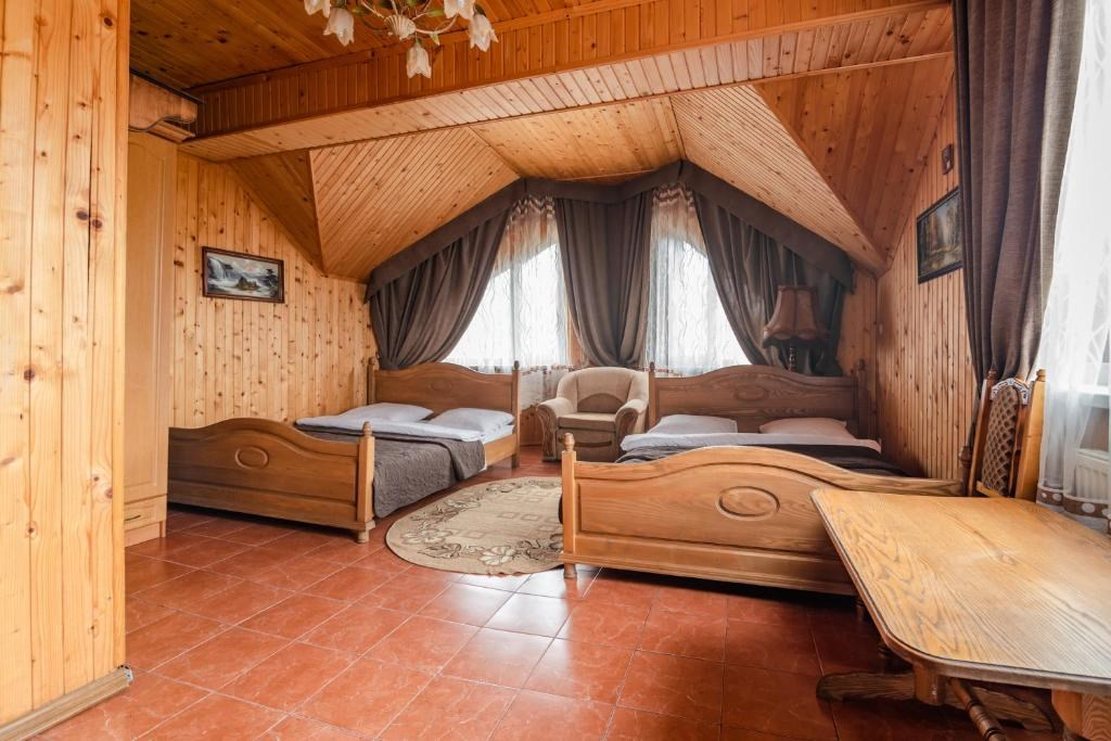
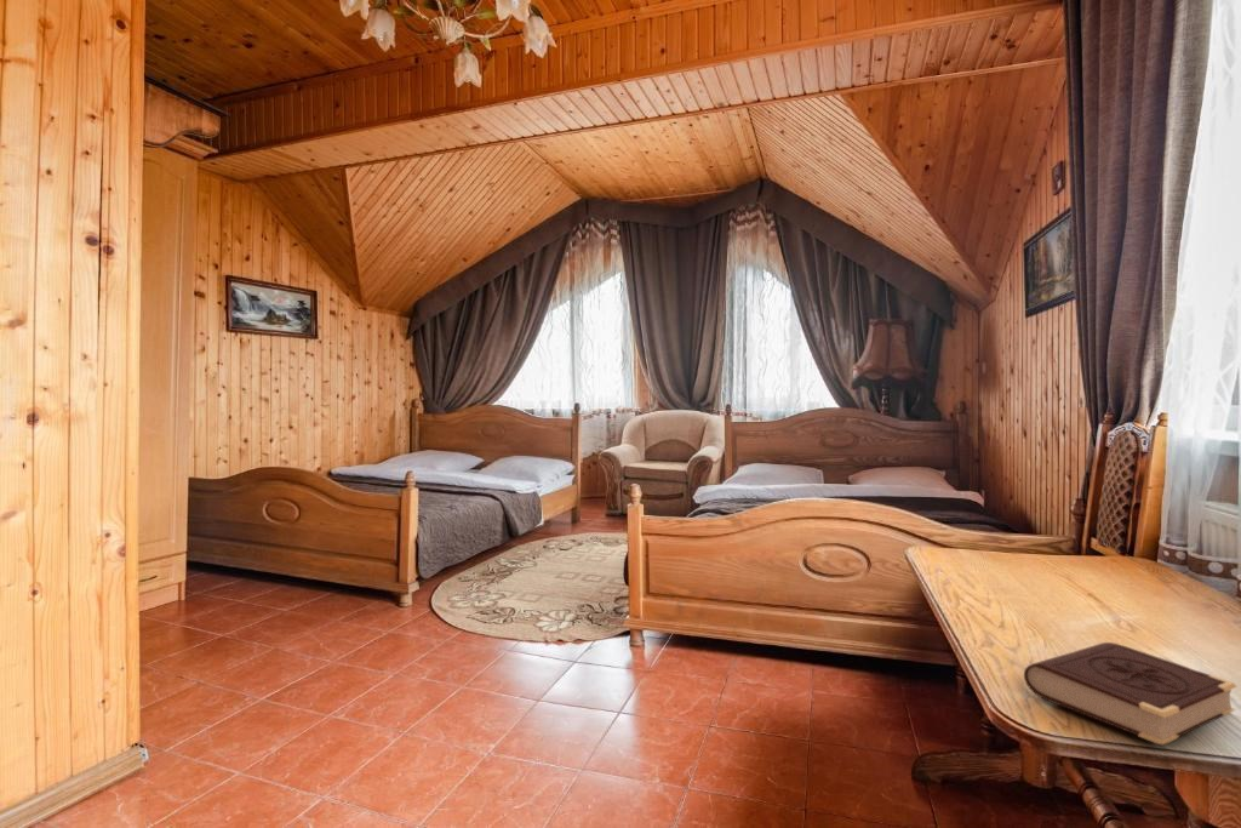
+ book (1126, 685)
